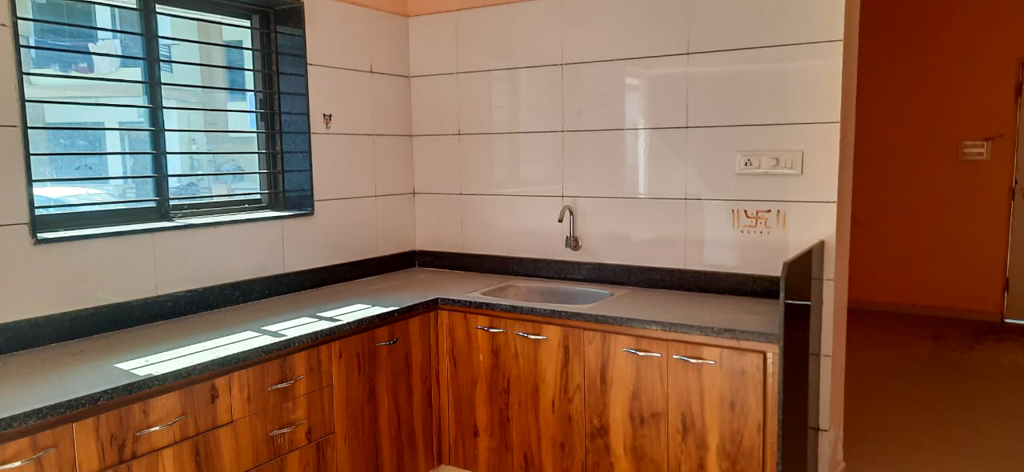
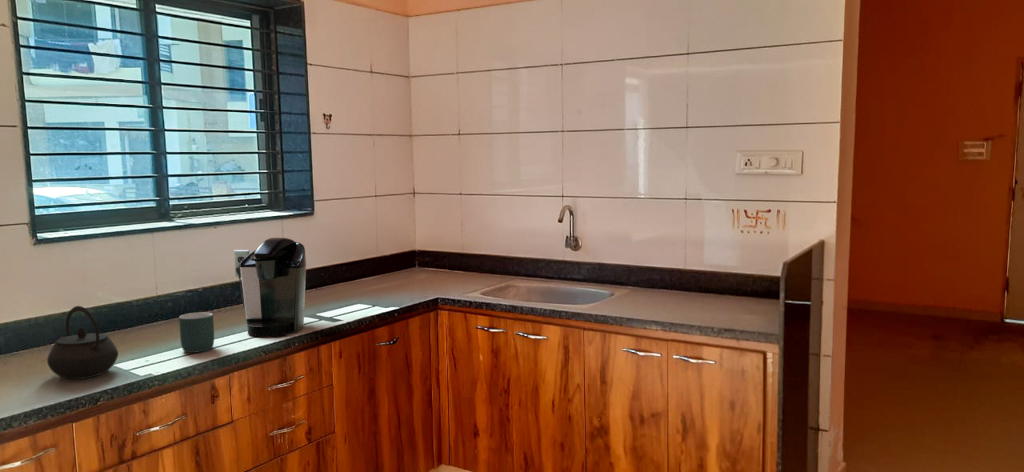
+ coffee maker (260, 283)
+ mug (194, 331)
+ kettle (80, 339)
